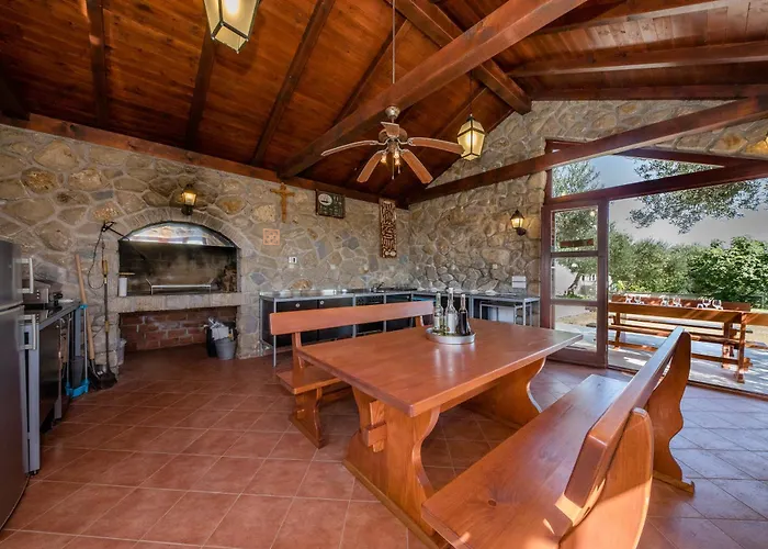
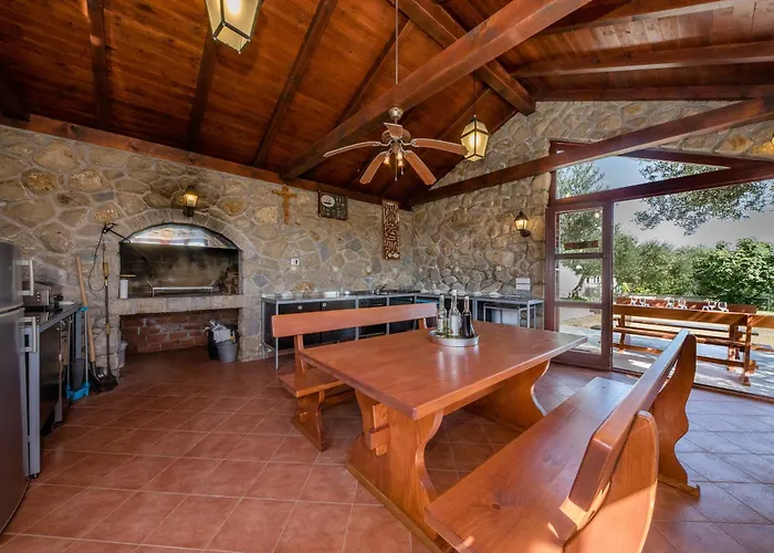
- wall ornament (271, 237)
